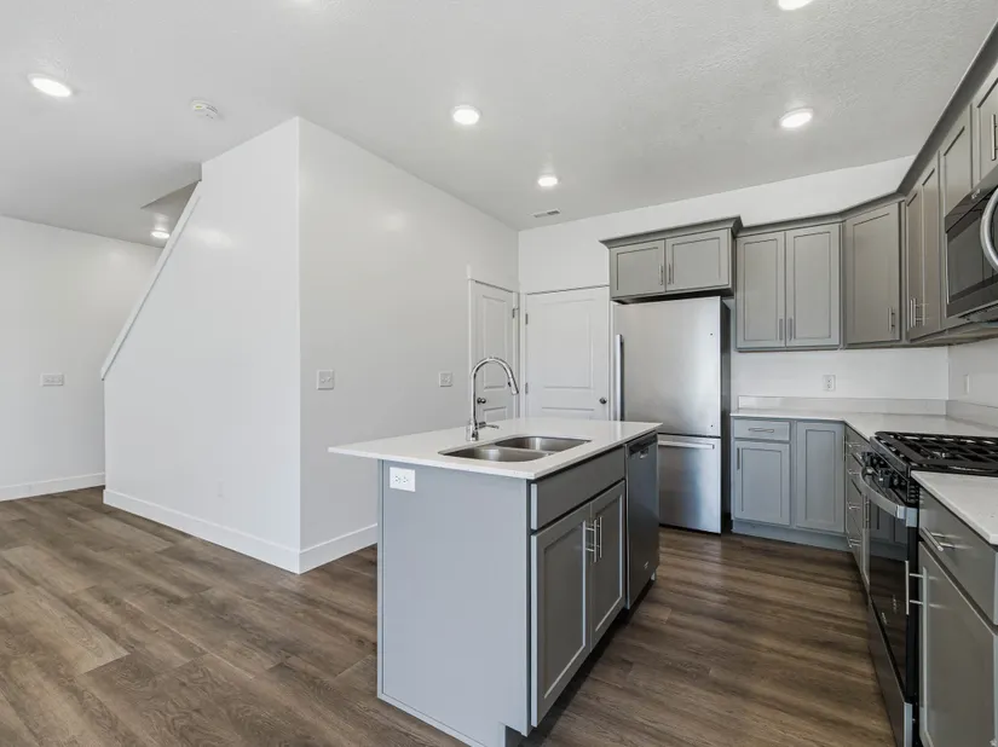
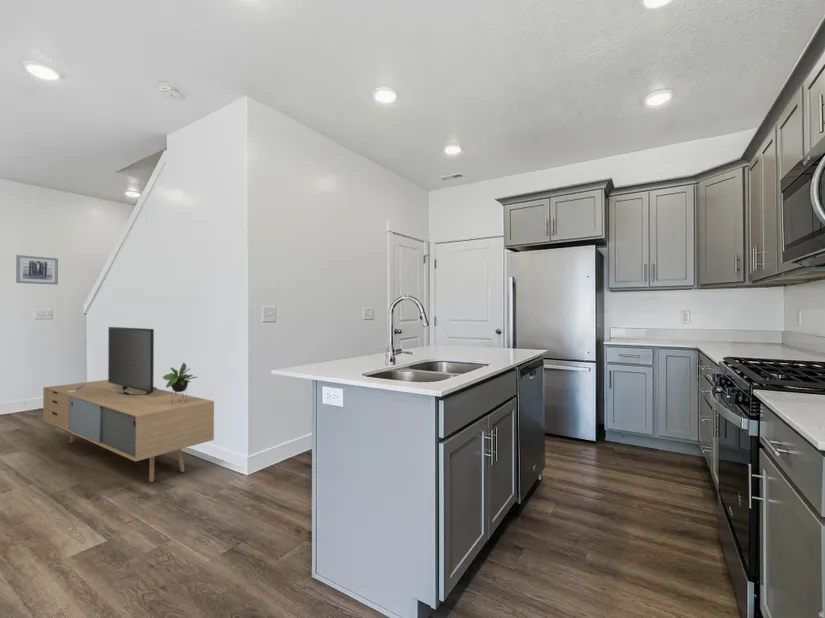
+ wall art (37, 270)
+ media console (123, 391)
